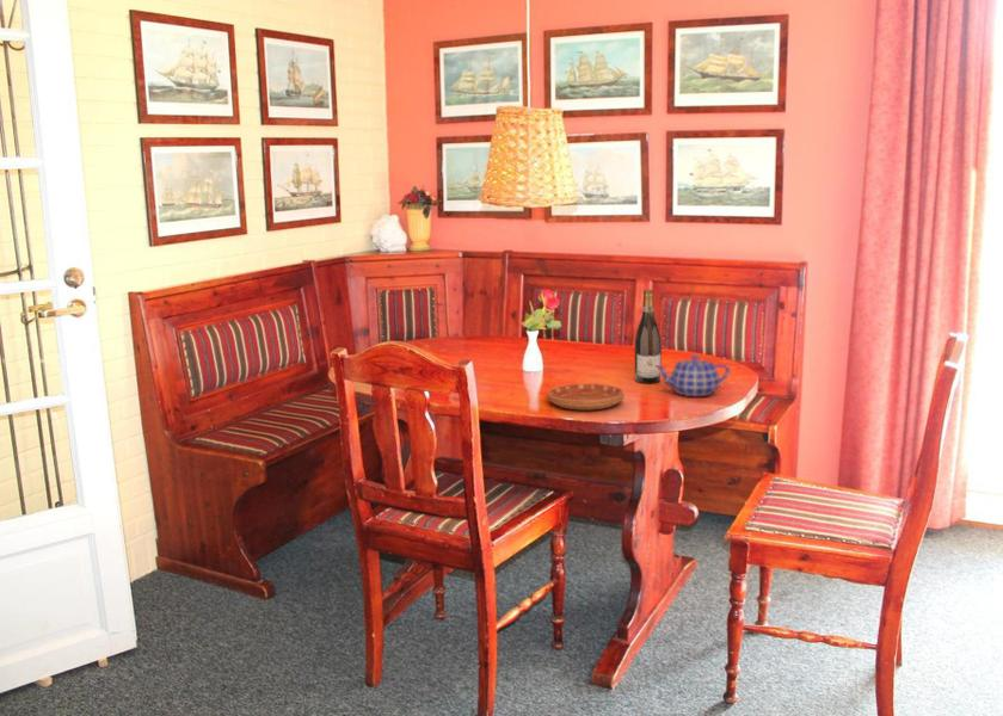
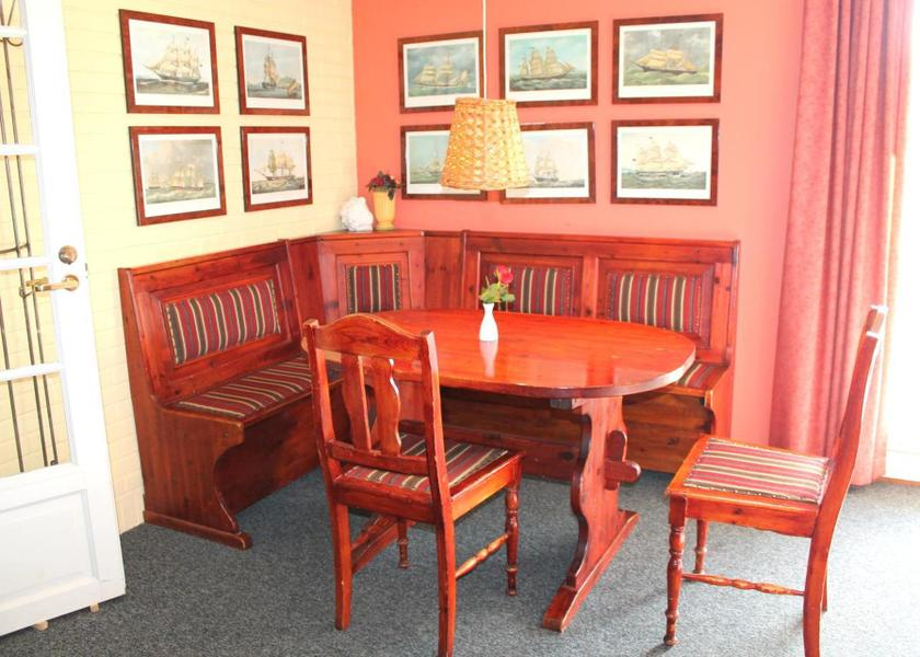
- saucer (585, 396)
- teapot (691, 374)
- wine bottle (647, 335)
